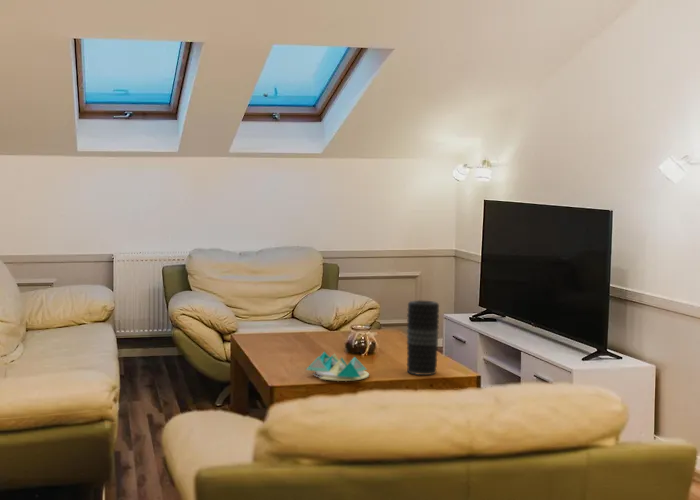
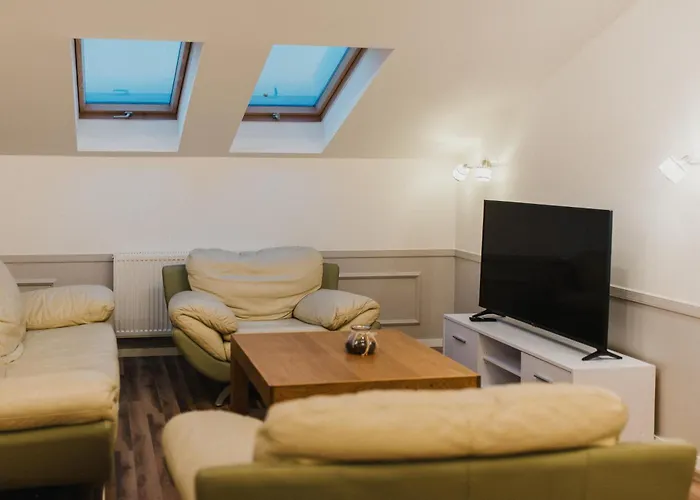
- board game (336, 365)
- vase (422, 336)
